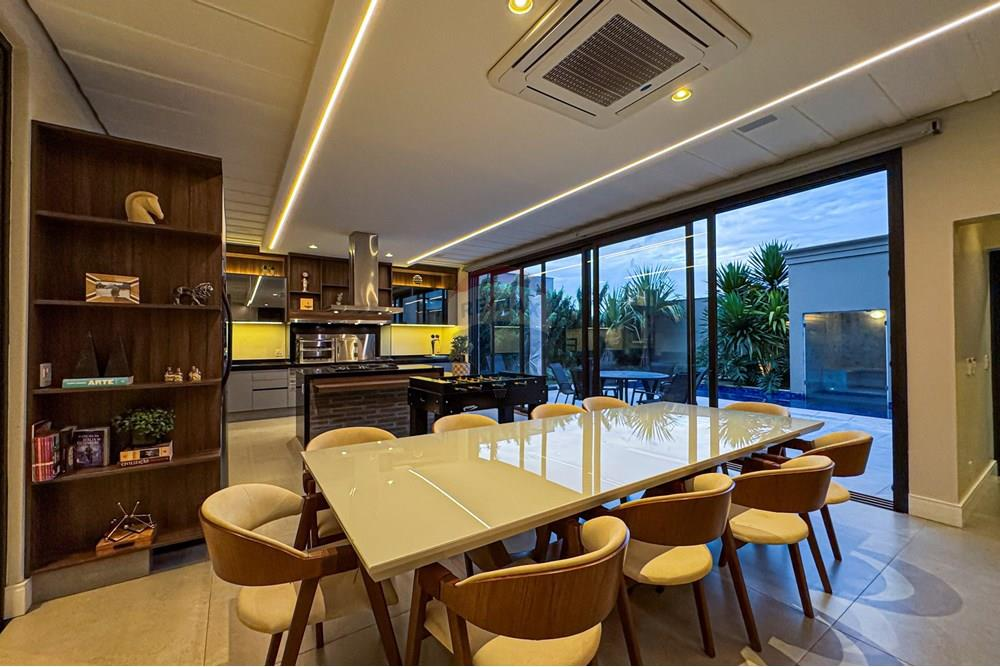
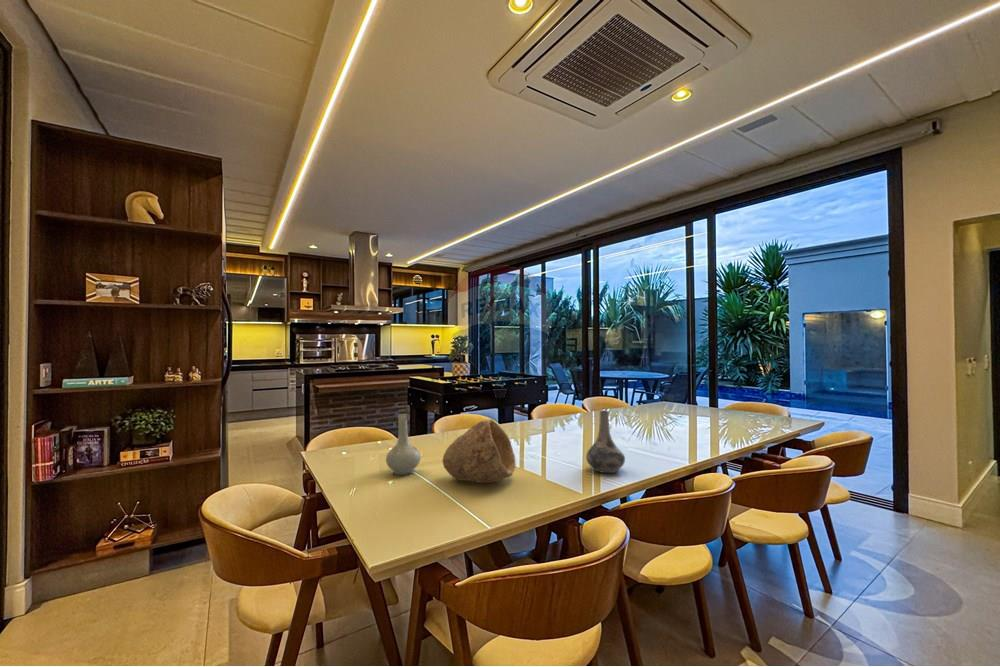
+ bowl (484, 449)
+ decorative vase (605, 440)
+ vase (403, 440)
